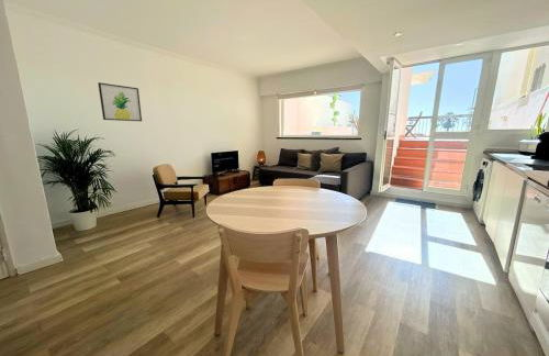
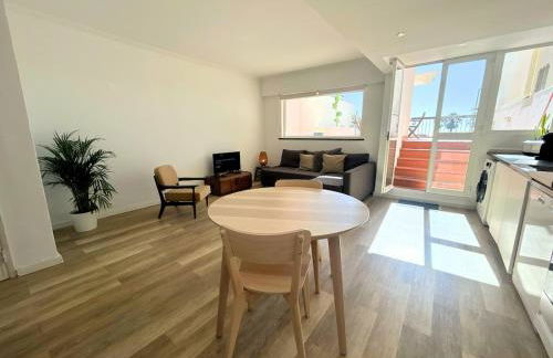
- wall art (121, 103)
